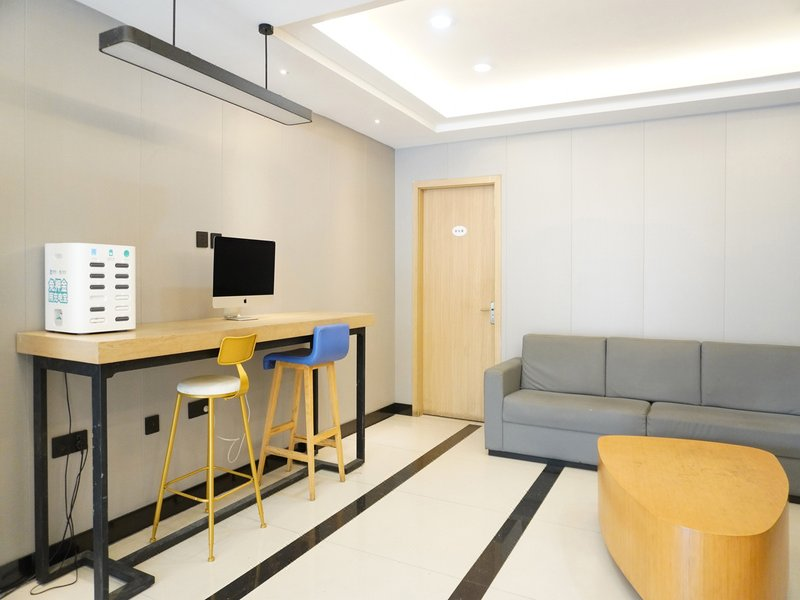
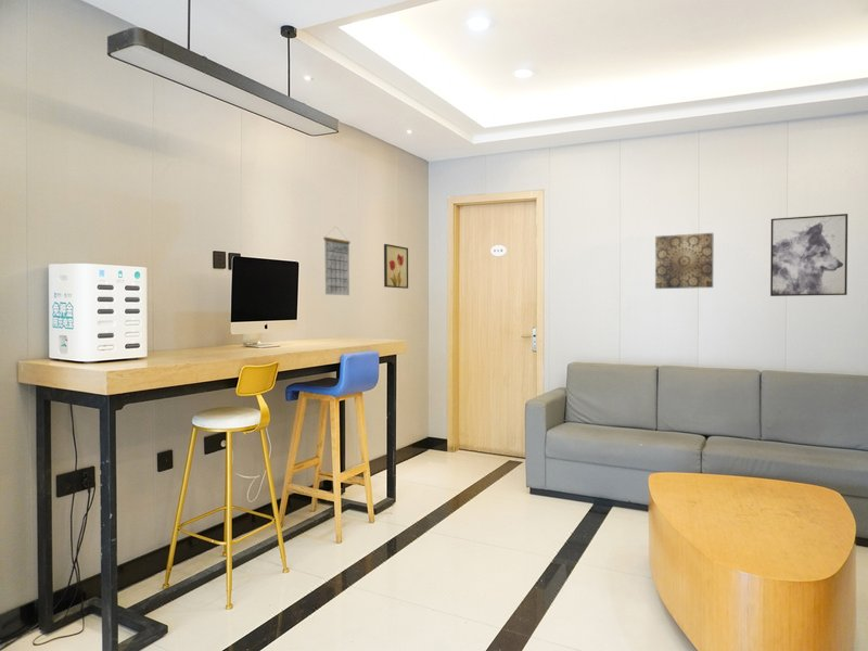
+ calendar (336, 260)
+ wall art (684, 261)
+ wall art (395, 267)
+ wall art (807, 256)
